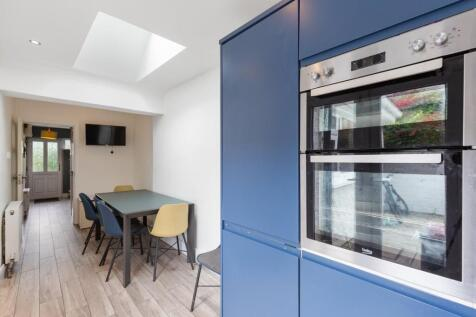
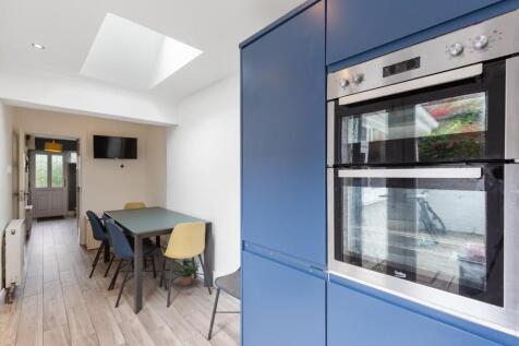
+ potted plant (186, 271)
